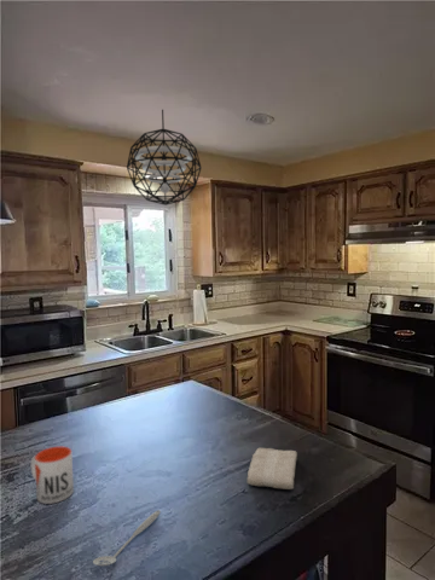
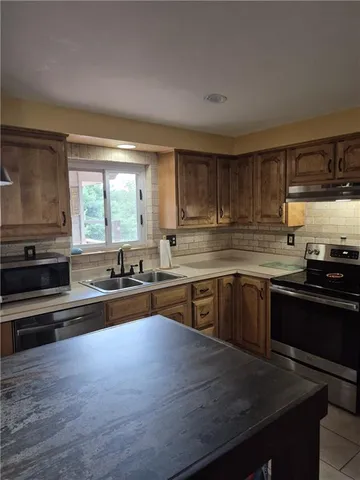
- mug (48, 471)
- pendant light (163, 157)
- spoon (130, 536)
- washcloth (273, 465)
